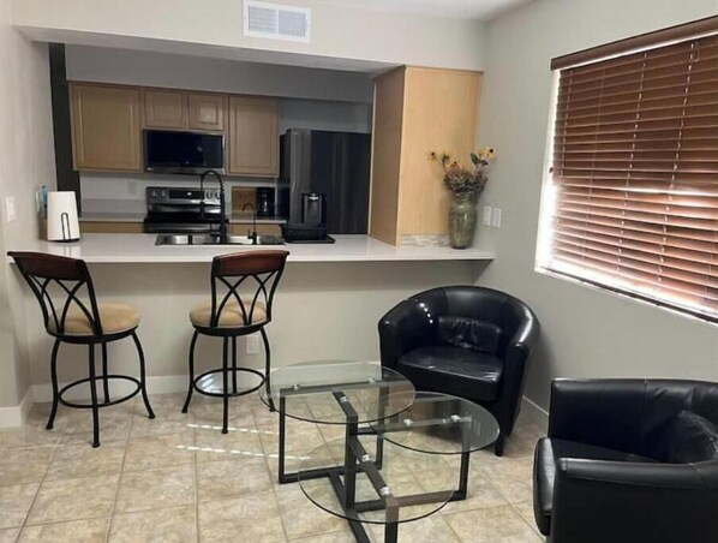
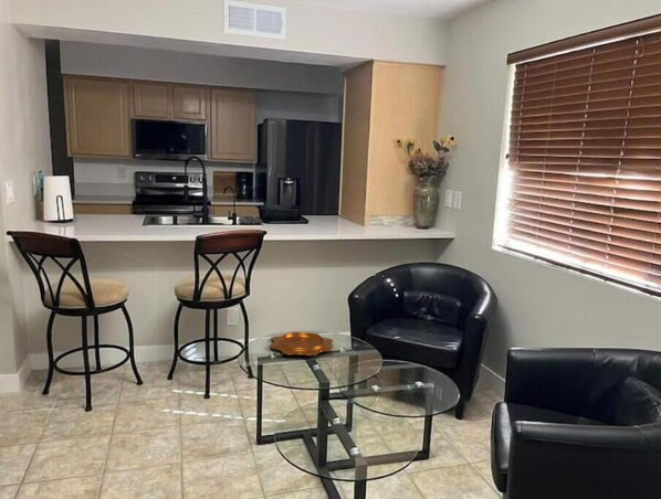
+ decorative bowl (301, 342)
